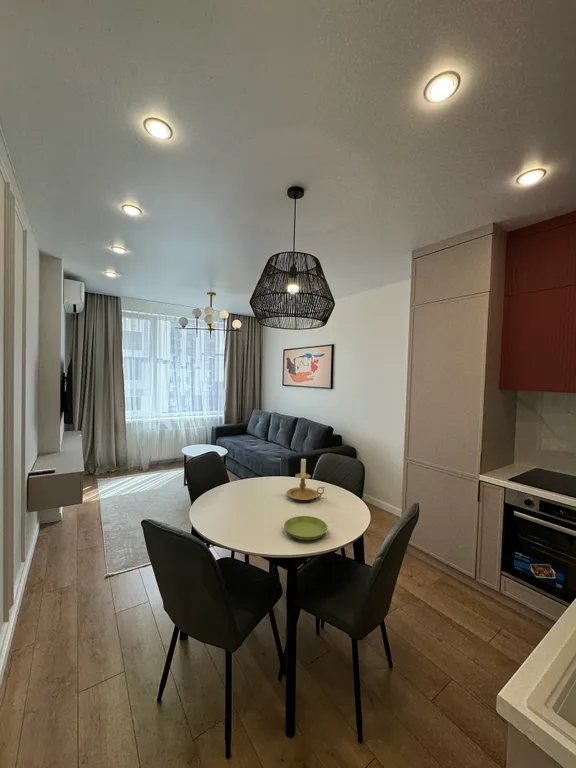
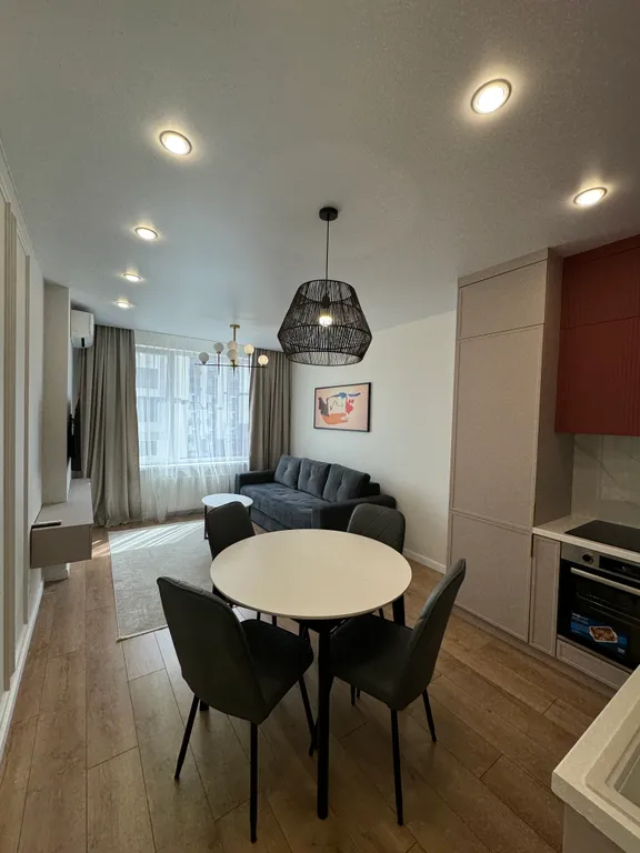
- saucer (305, 528)
- candle holder (303, 477)
